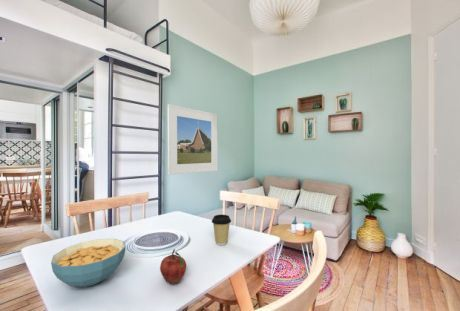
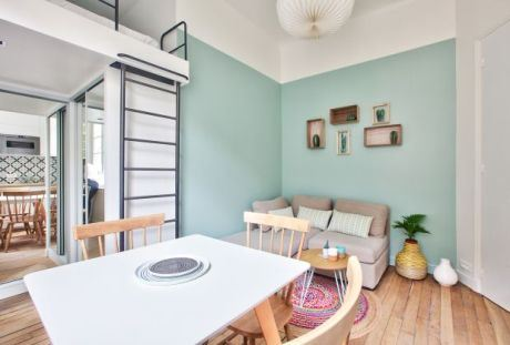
- coffee cup (221, 229)
- fruit (174, 266)
- cereal bowl (91, 265)
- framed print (195, 141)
